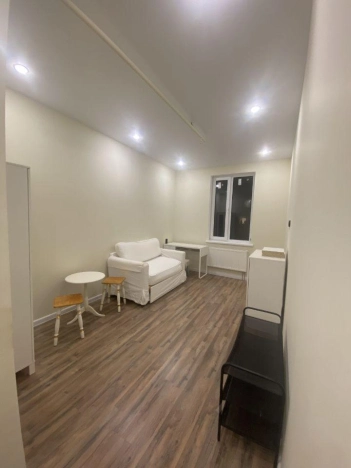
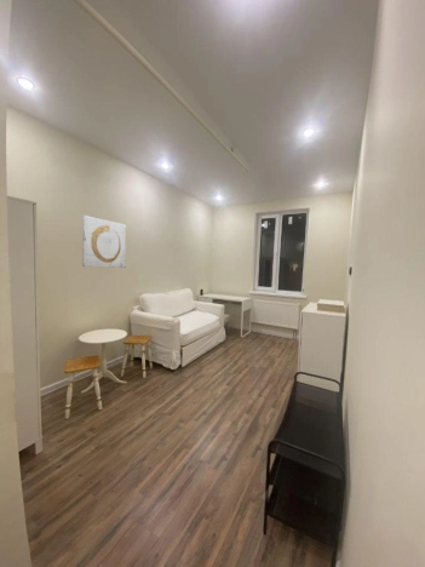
+ wall art (105, 244)
